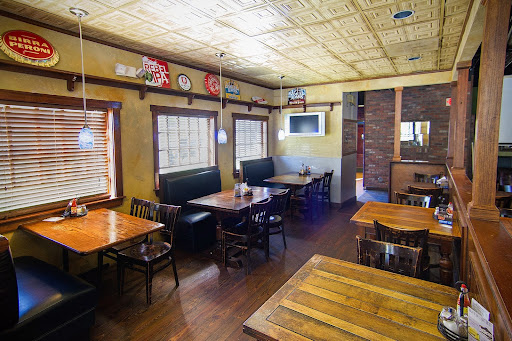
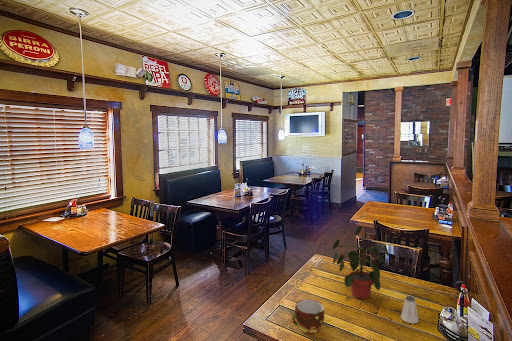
+ cup (308, 317)
+ potted plant (358, 261)
+ saltshaker (409, 308)
